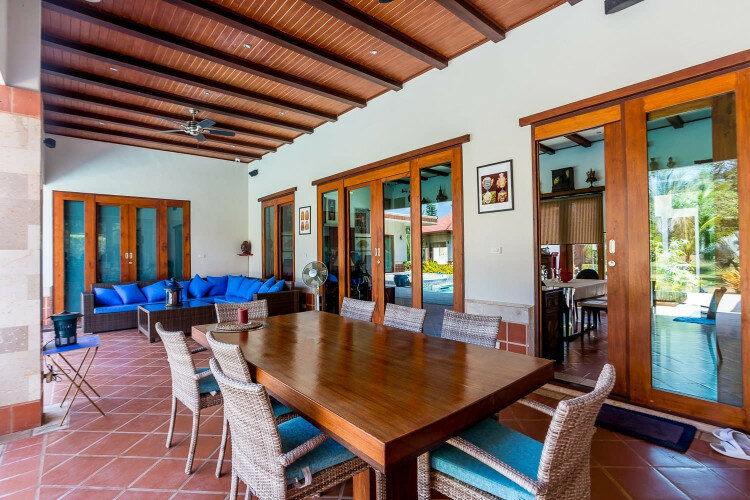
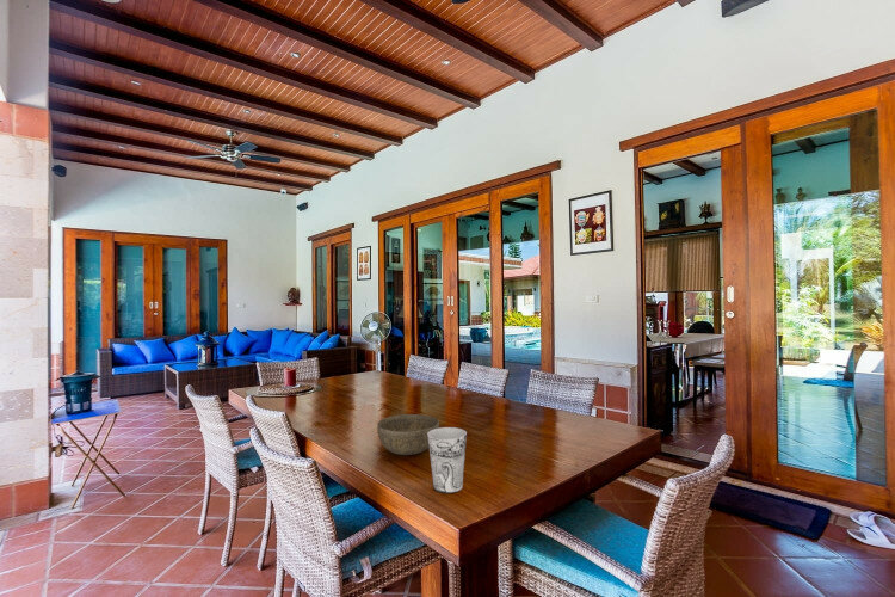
+ bowl (408, 436)
+ cup (448, 460)
